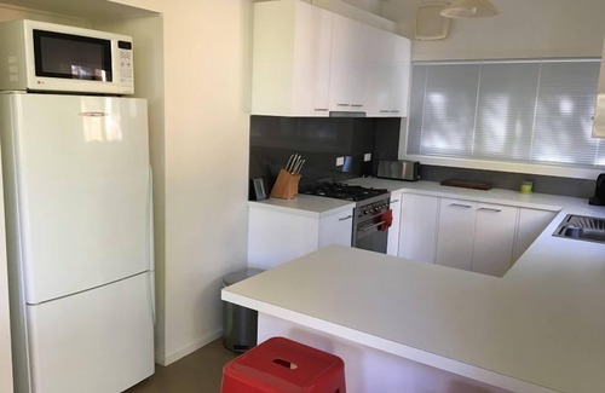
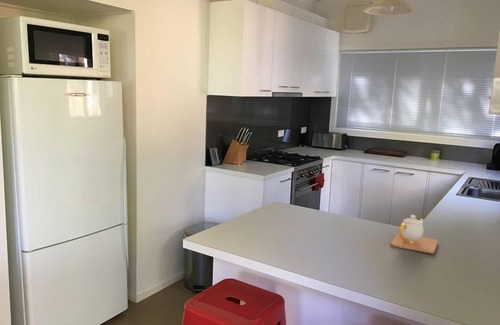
+ teapot (415, 229)
